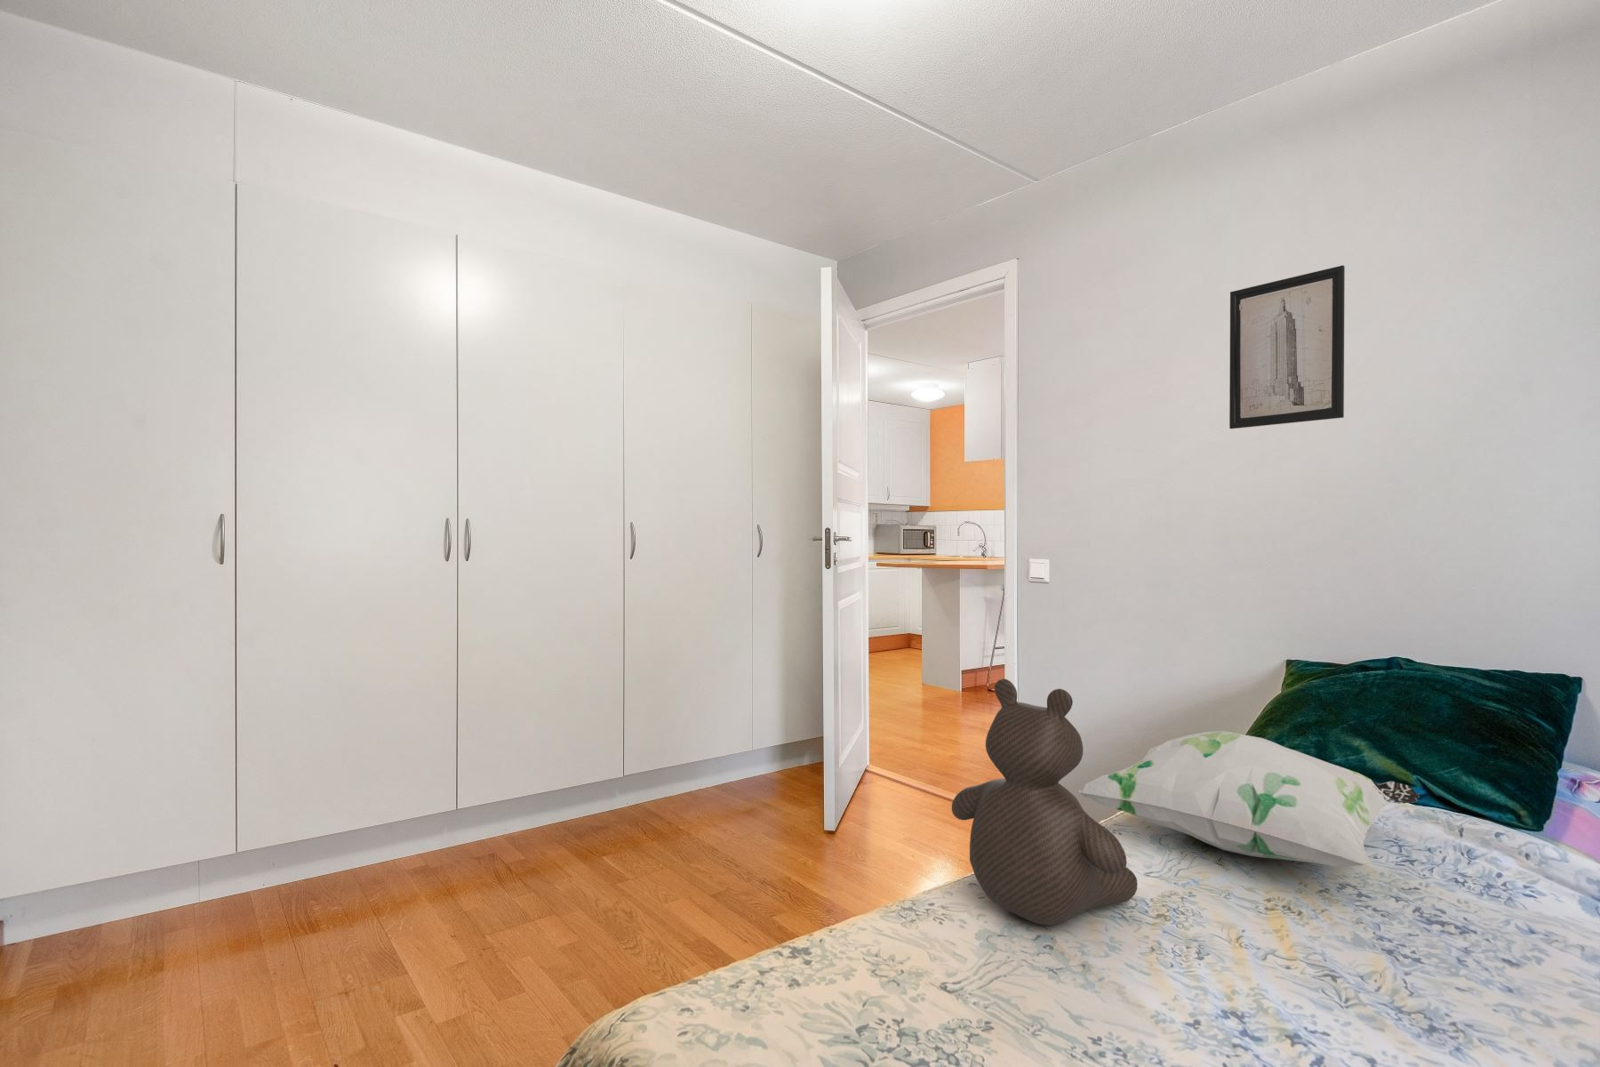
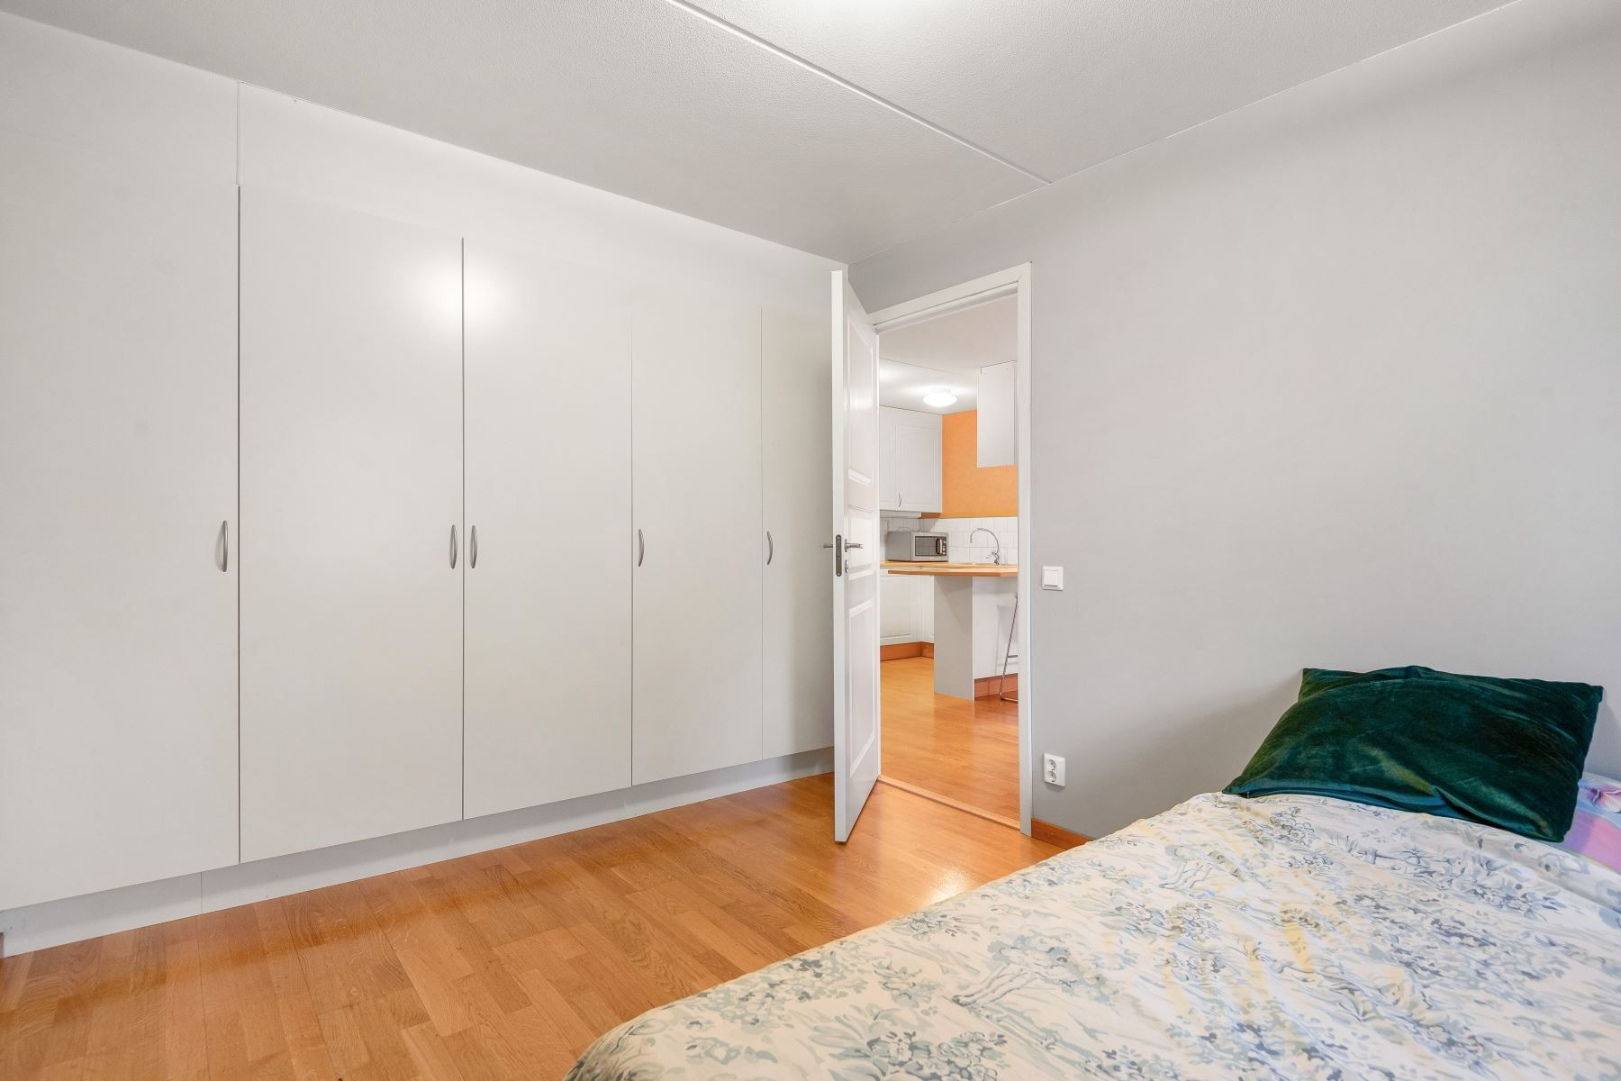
- wall art (1283, 351)
- teddy bear (1050, 792)
- decorative pillow (1248, 792)
